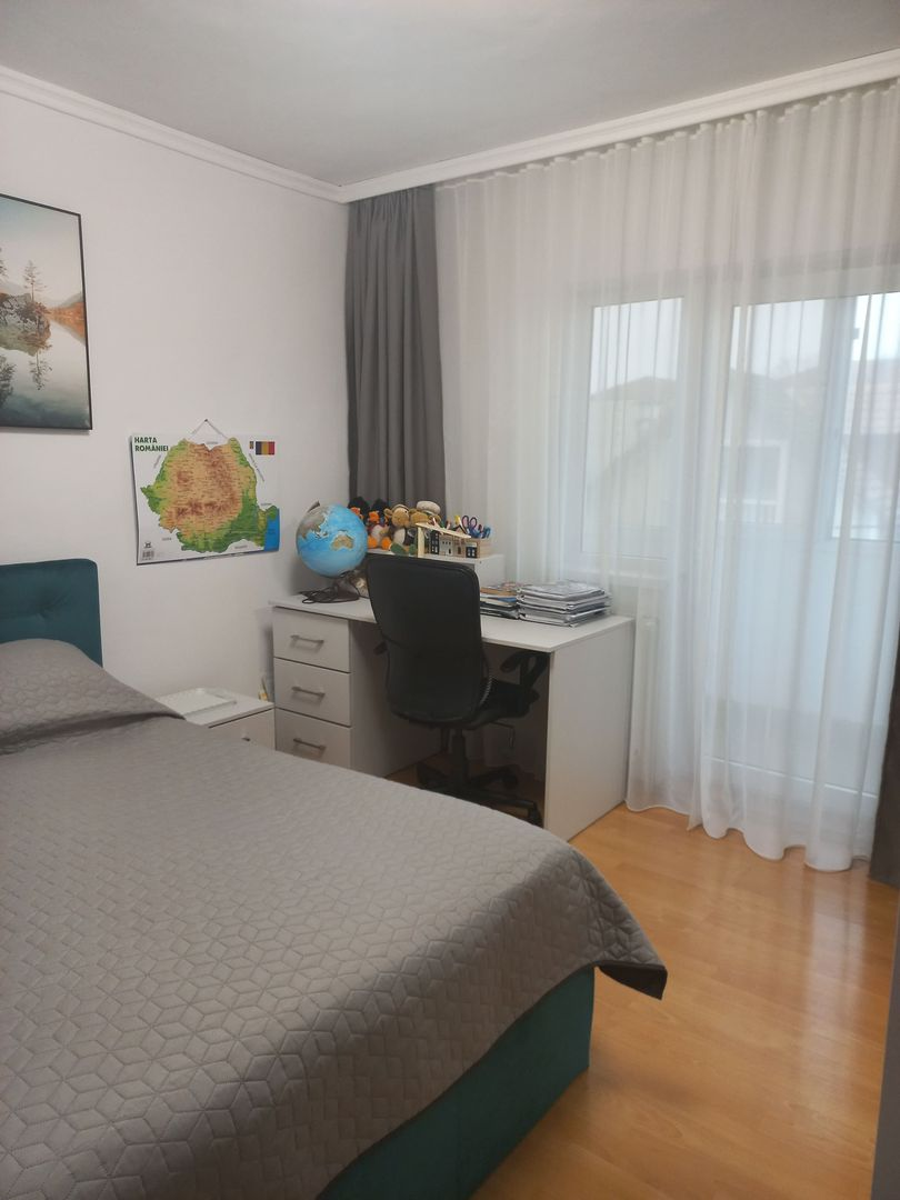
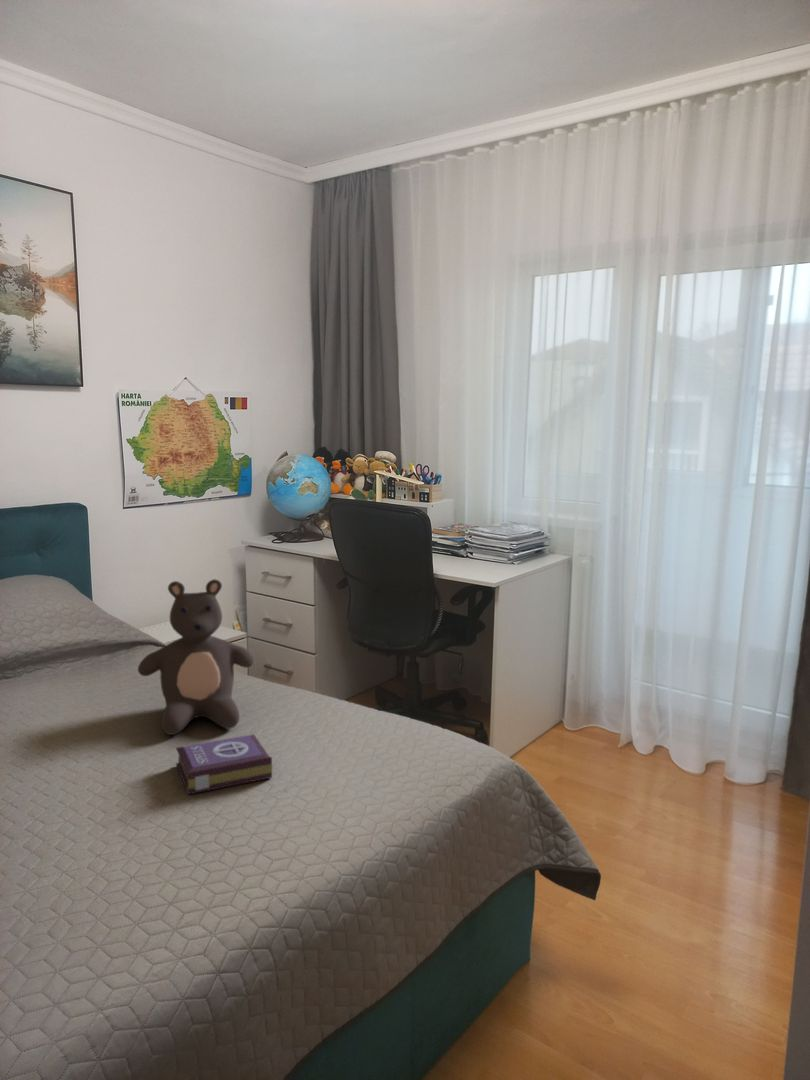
+ teddy bear (197, 652)
+ book (223, 761)
